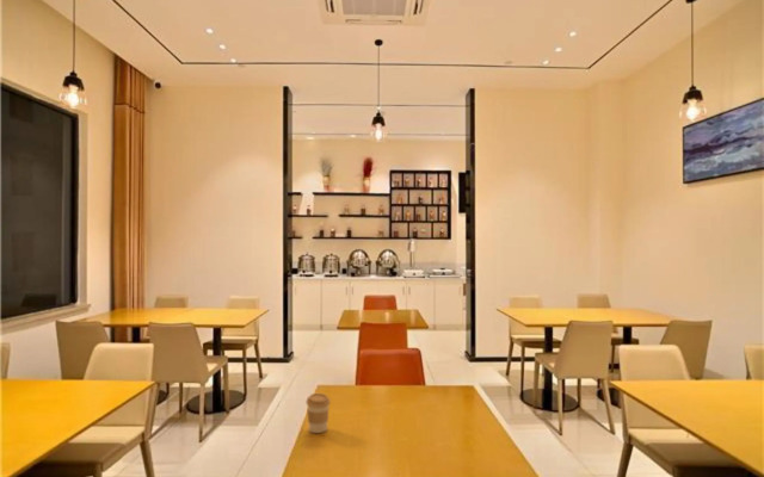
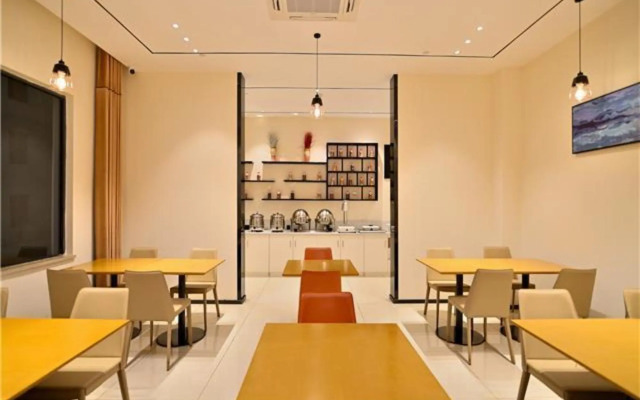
- coffee cup (318, 413)
